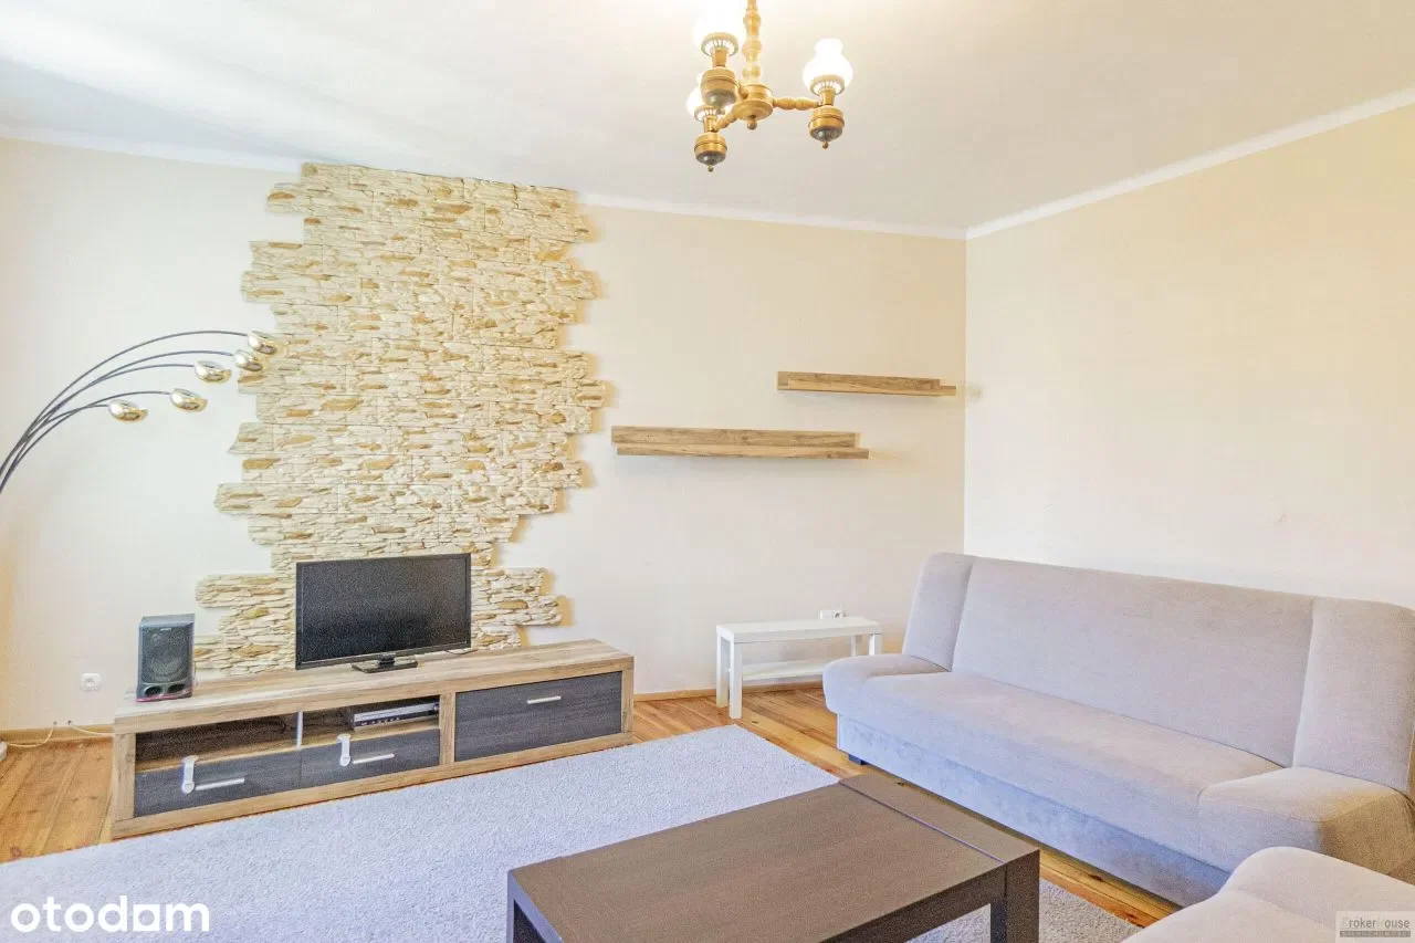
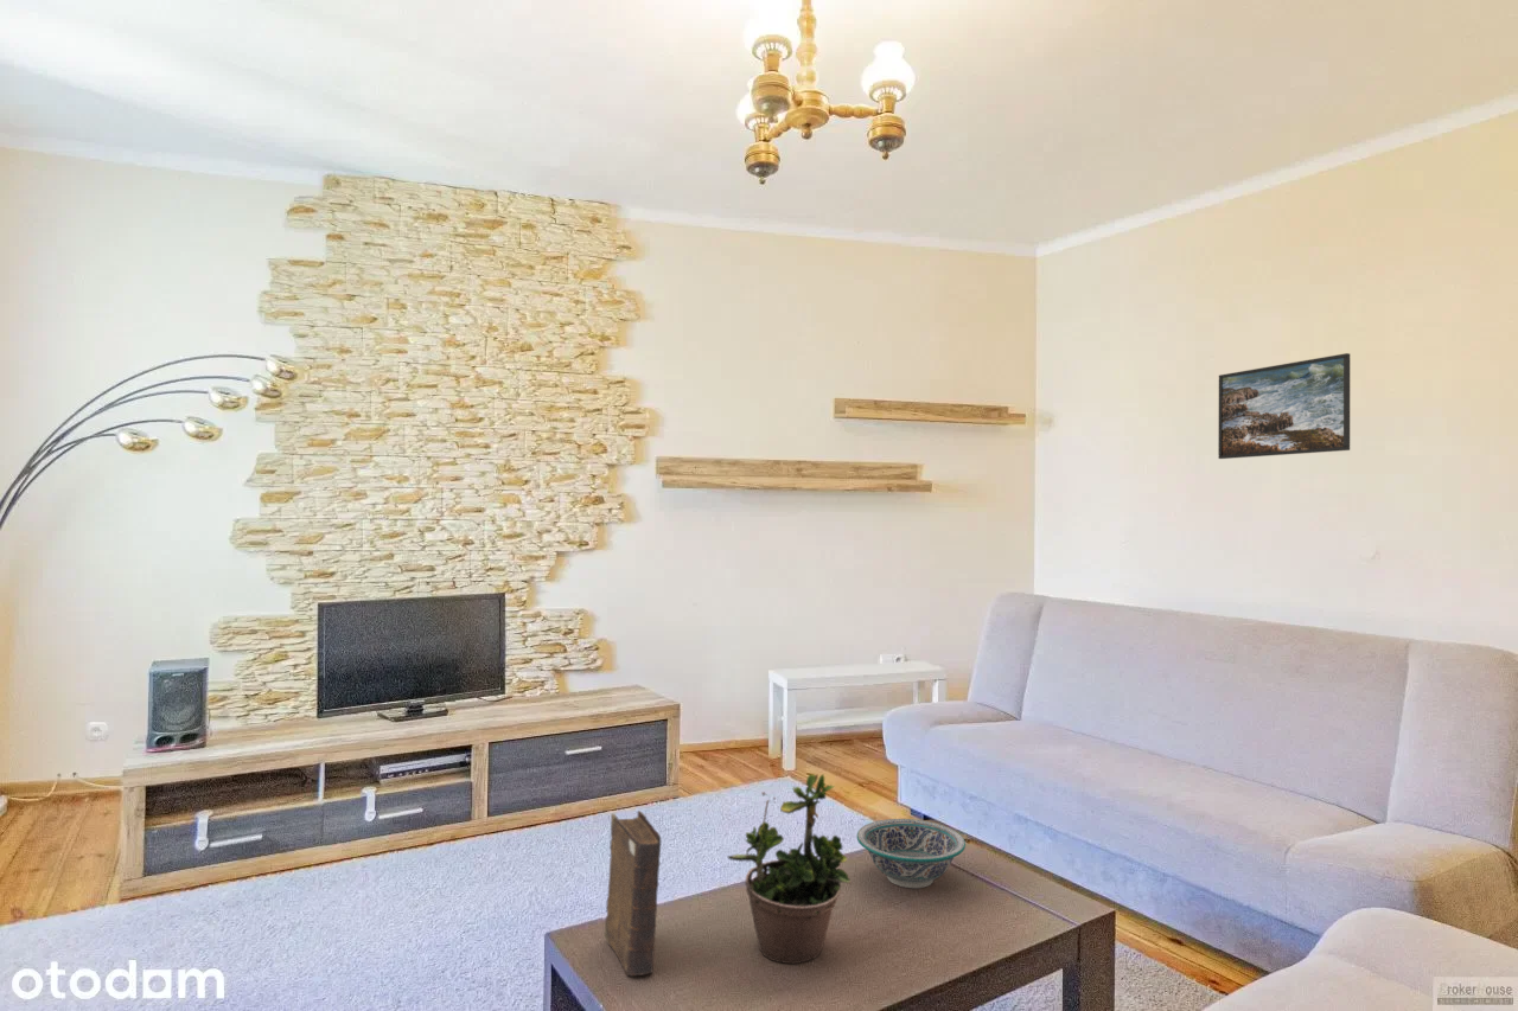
+ potted plant (796, 858)
+ bowl (910, 857)
+ book (632, 890)
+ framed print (1278, 409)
